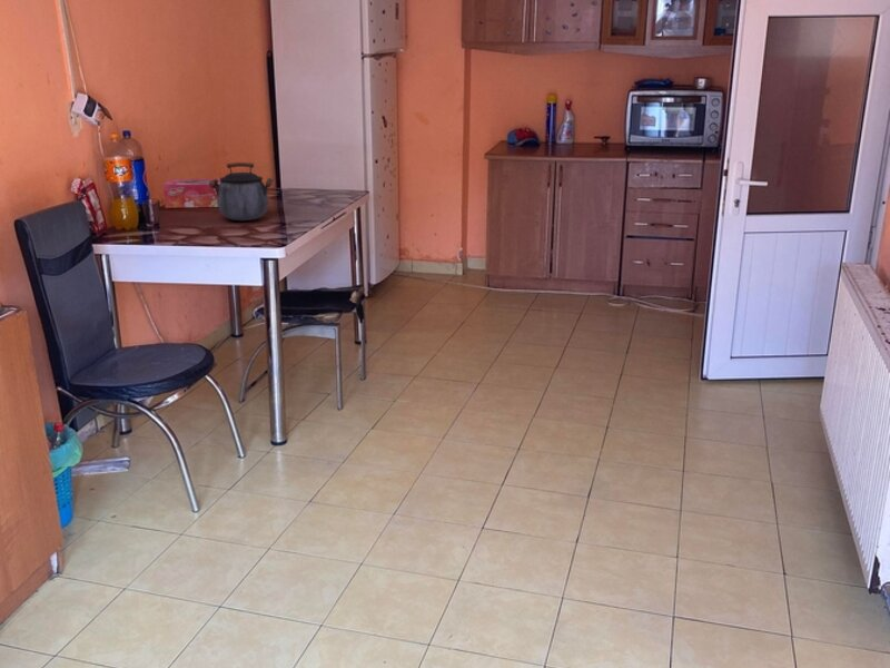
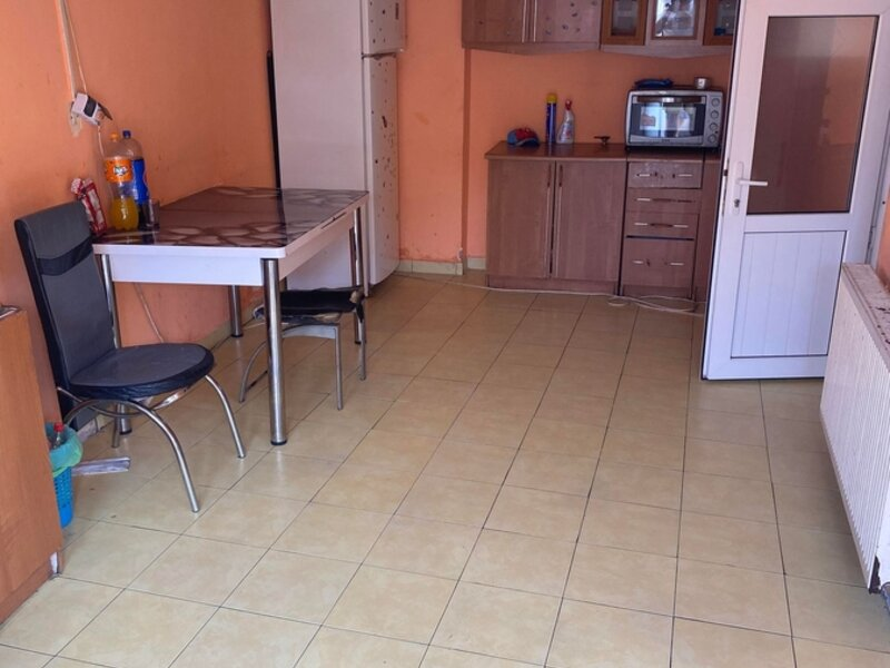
- kettle (241, 191)
- tissue box (201, 193)
